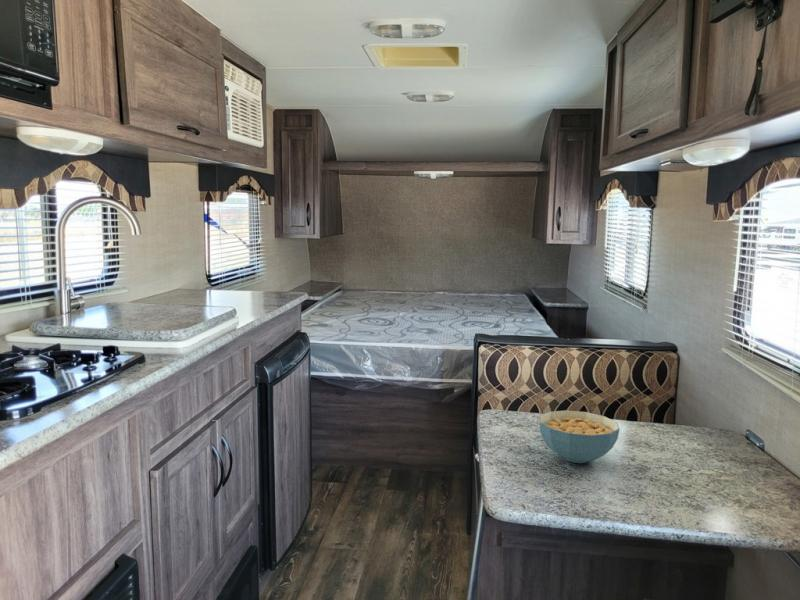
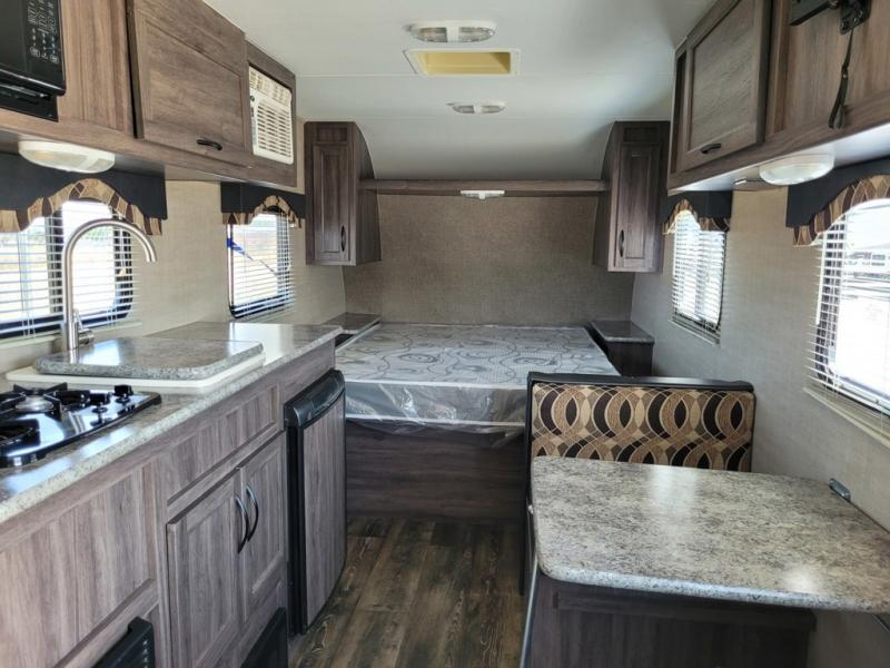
- cereal bowl (577, 440)
